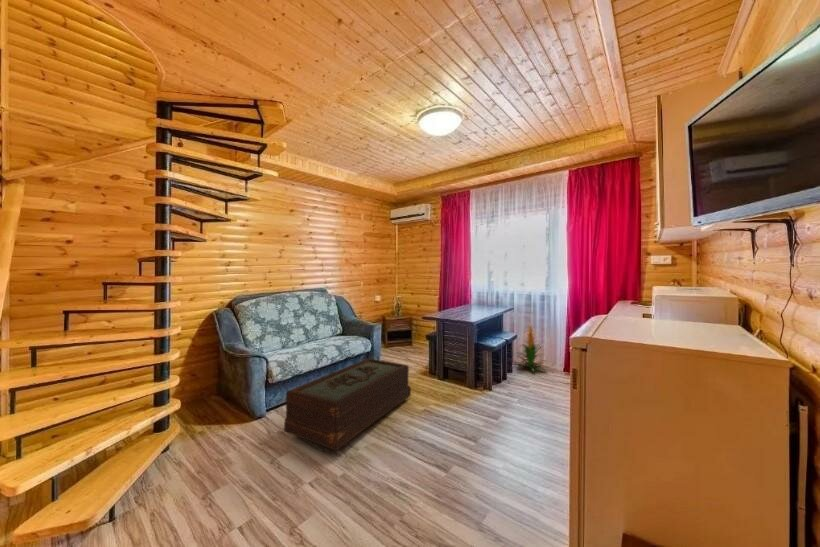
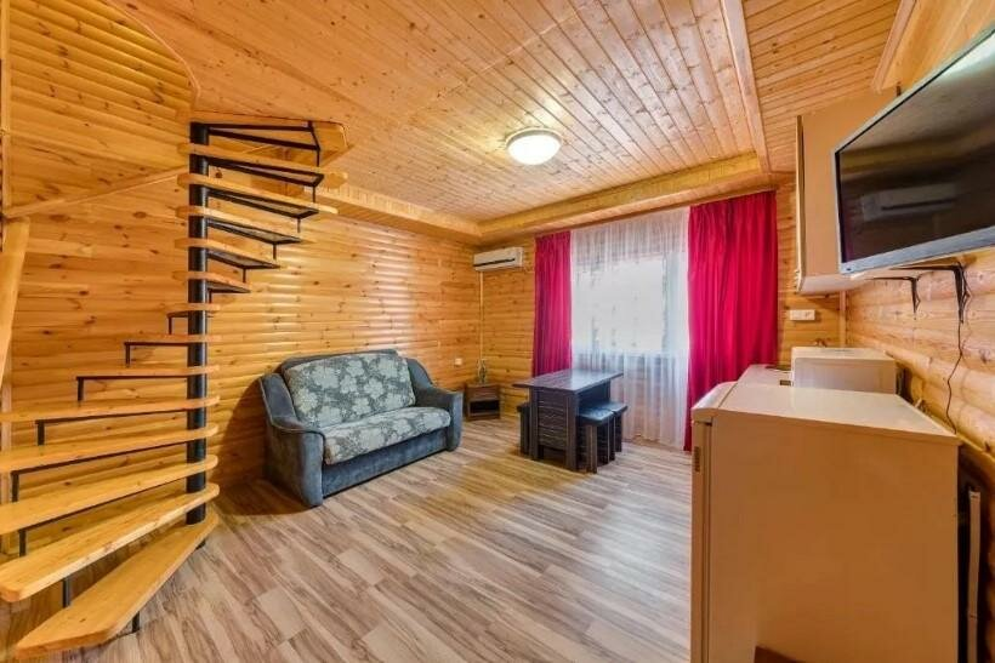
- indoor plant (531, 345)
- coffee table (355, 396)
